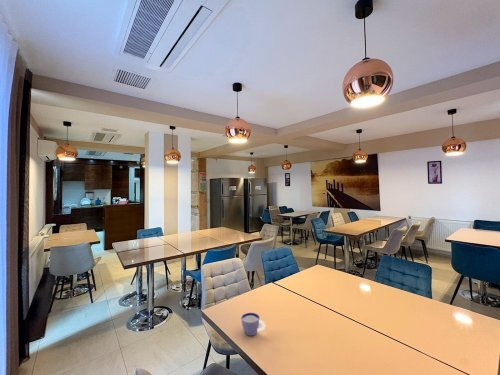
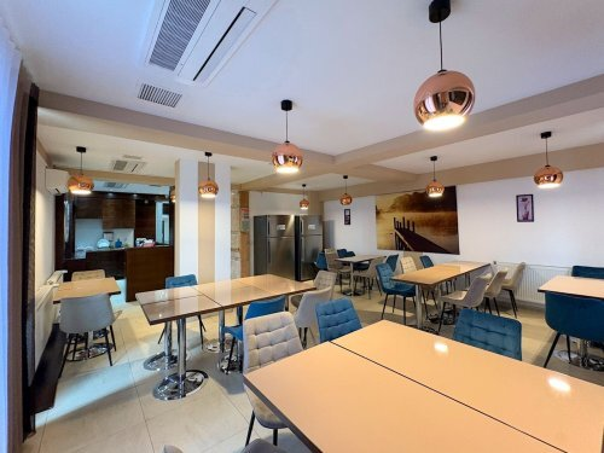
- cup (253, 325)
